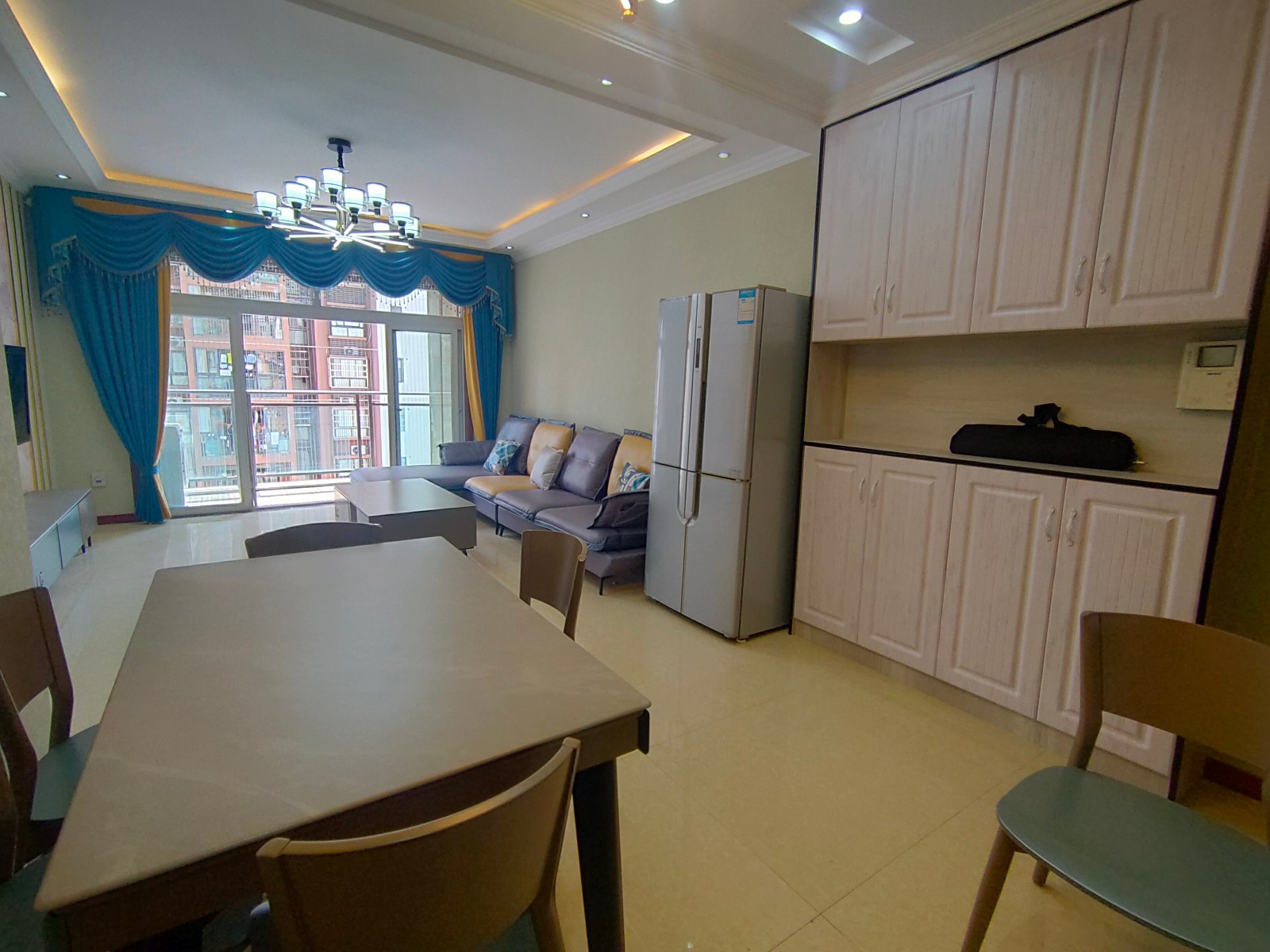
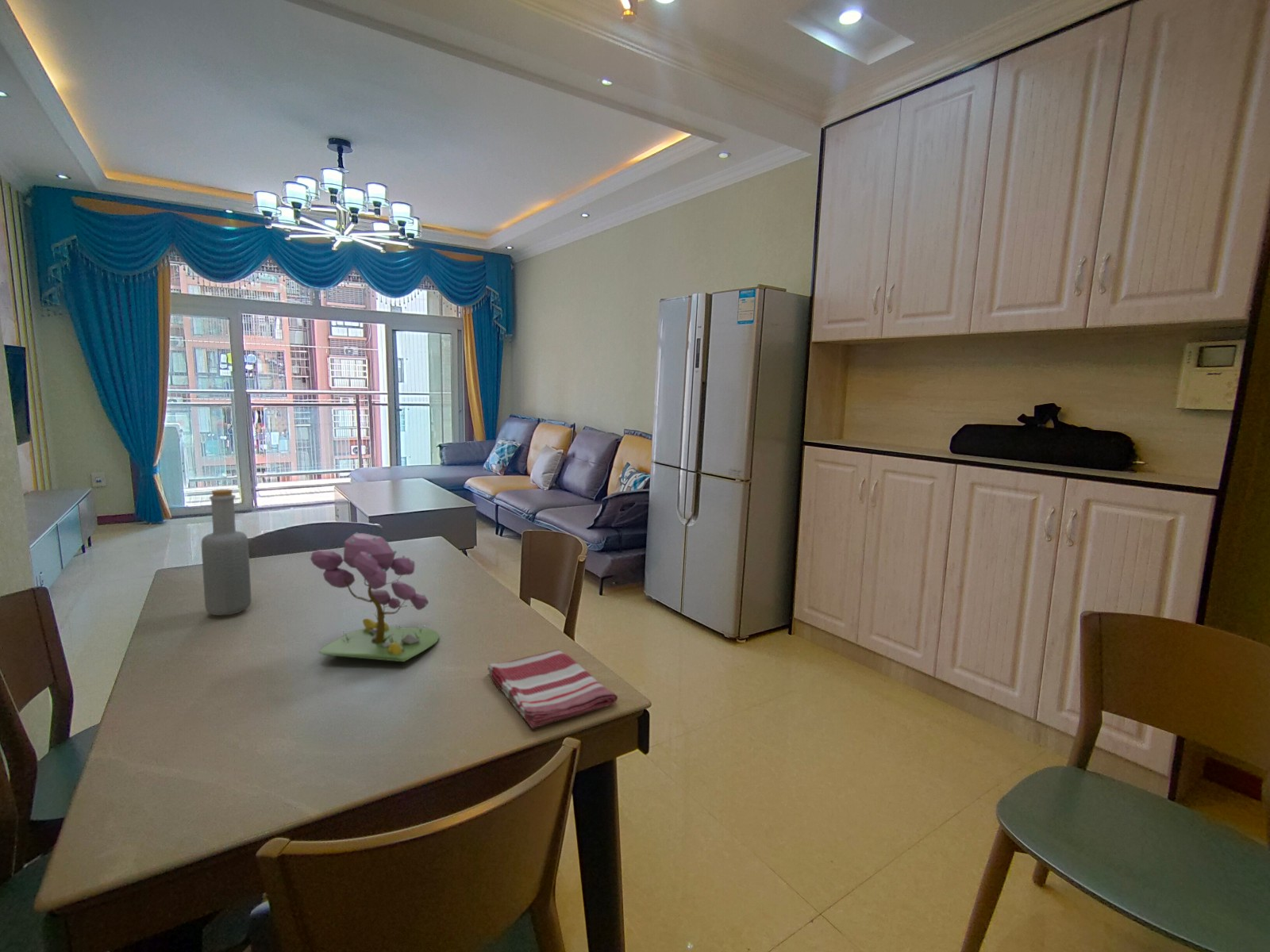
+ bottle (225, 552)
+ dish towel (548, 681)
+ plant (378, 590)
